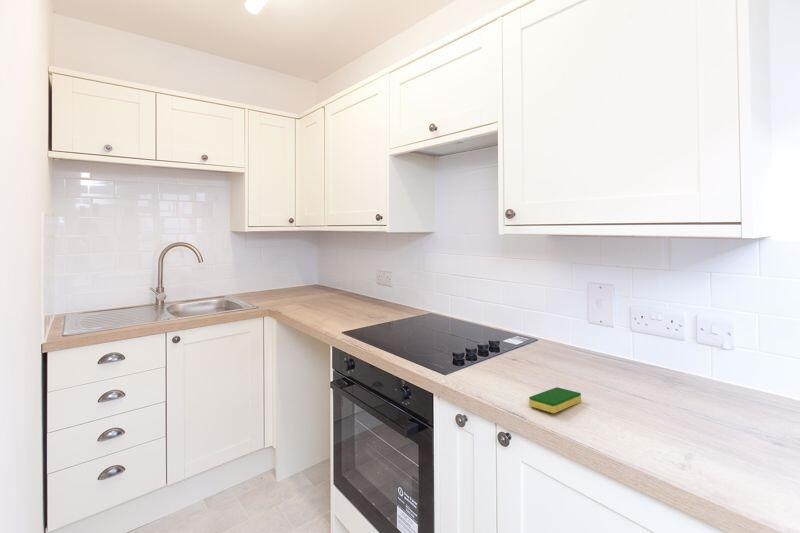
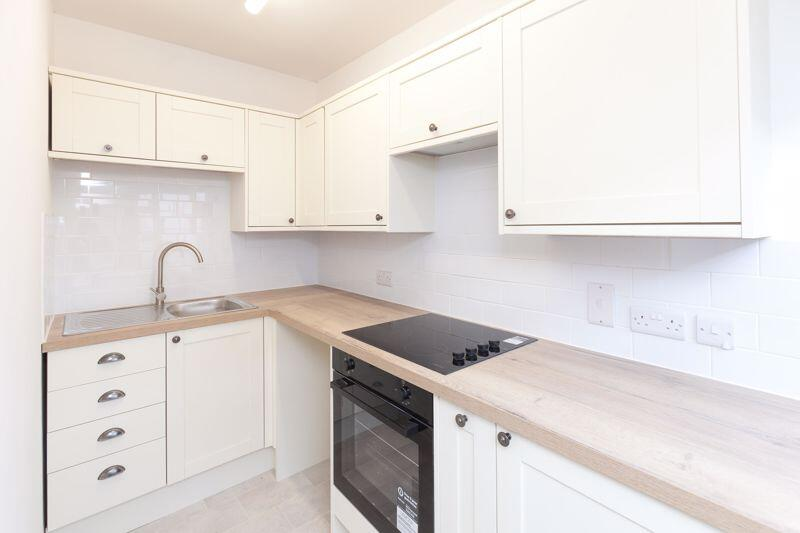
- dish sponge (555, 399)
